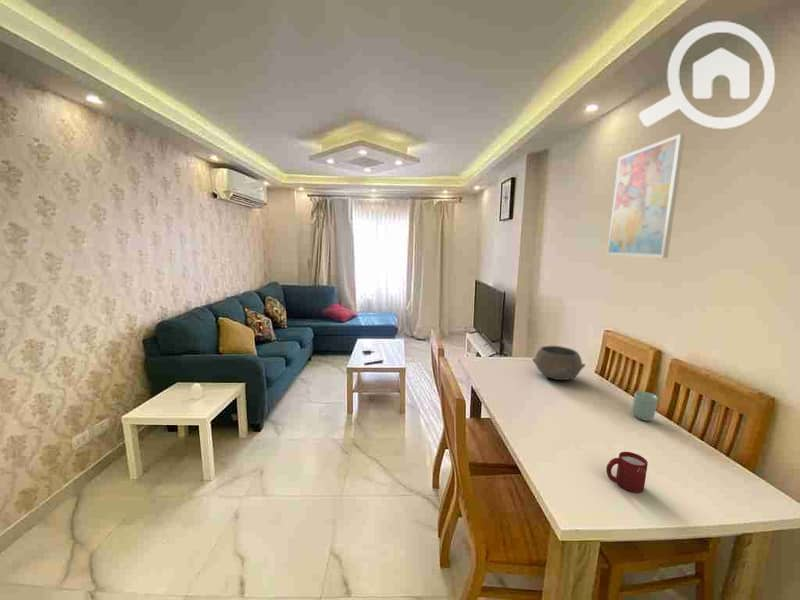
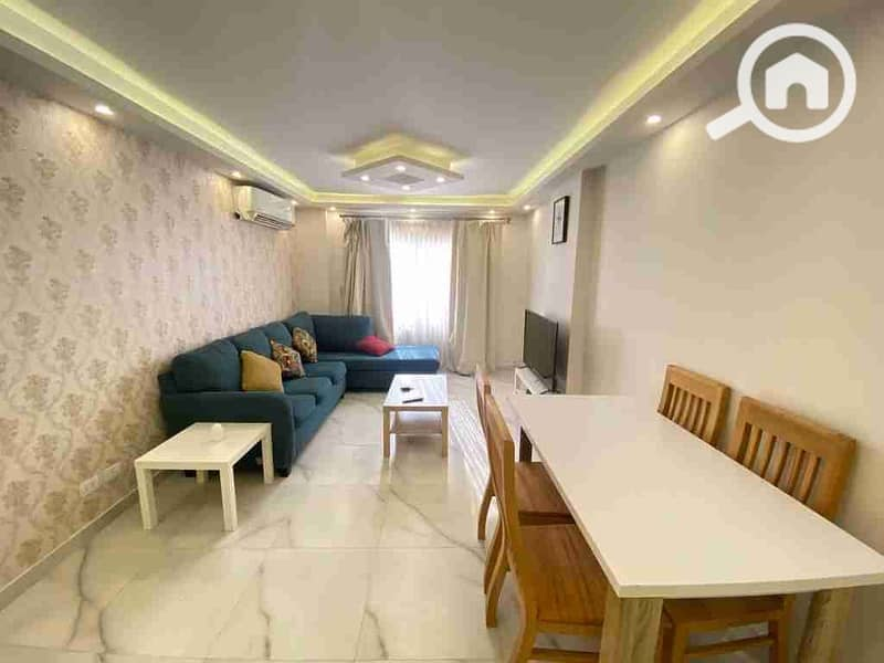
- cup (644, 406)
- bowl (557, 363)
- cup (625, 471)
- wall art (640, 203)
